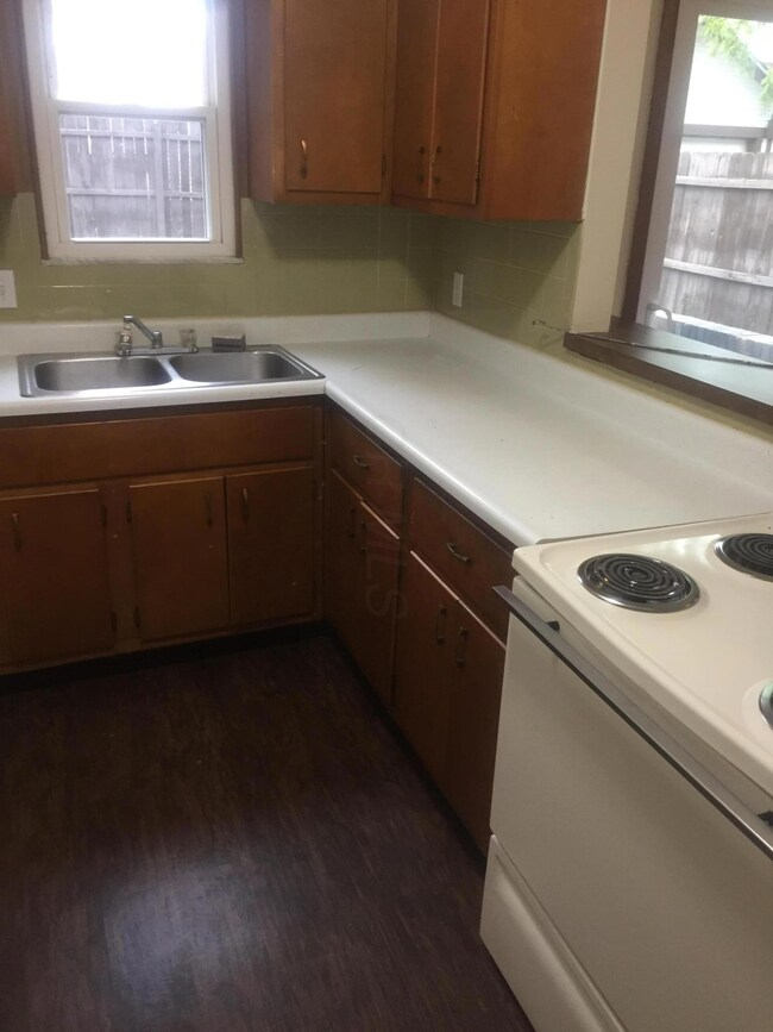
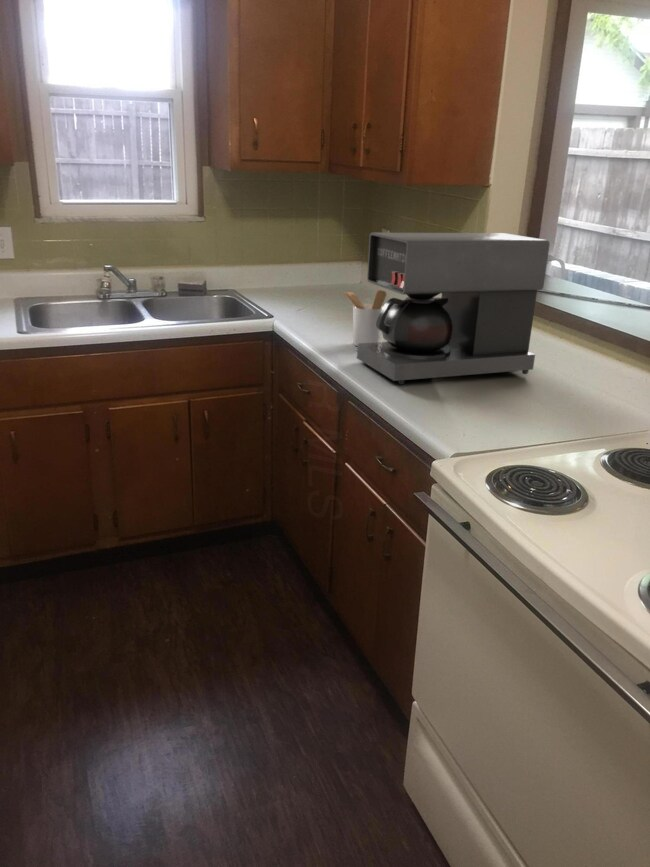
+ coffee maker (451, 304)
+ utensil holder (362, 317)
